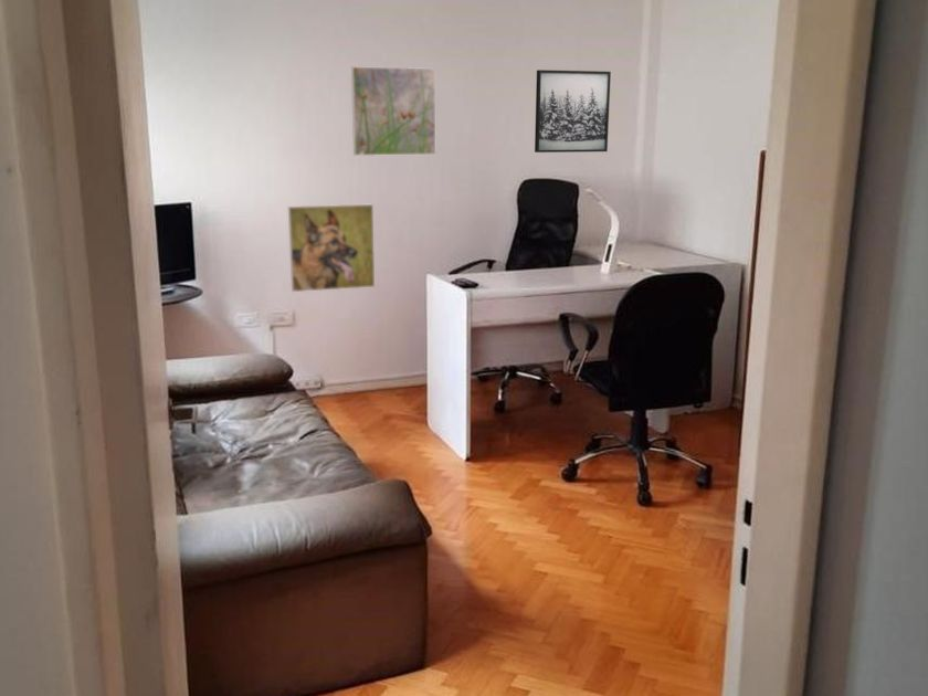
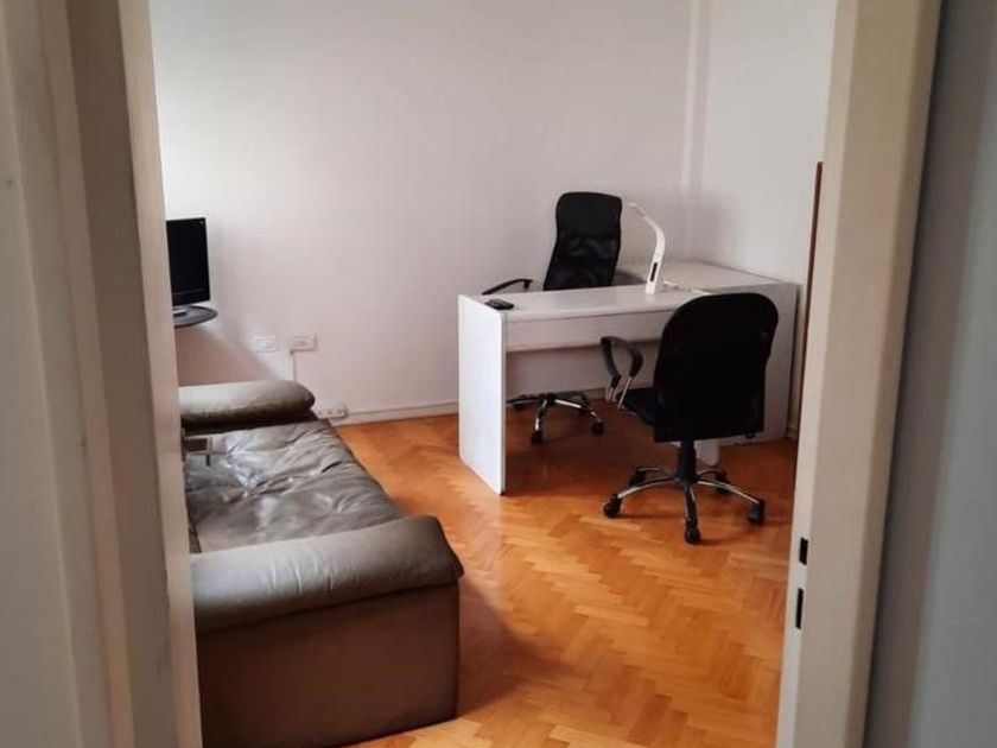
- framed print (331, 247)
- wall art (572, 112)
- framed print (394, 112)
